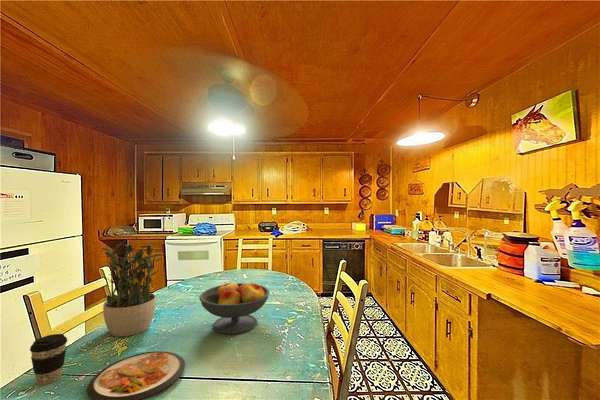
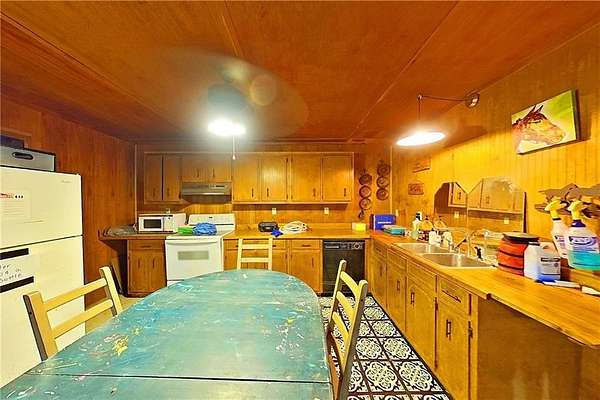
- fruit bowl (235, 303)
- potted plant (133, 283)
- dish (139, 371)
- coffee cup (49, 359)
